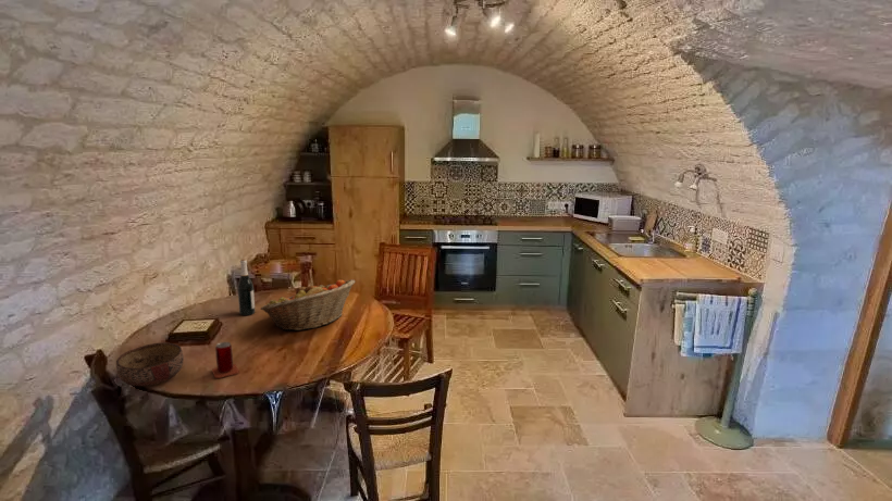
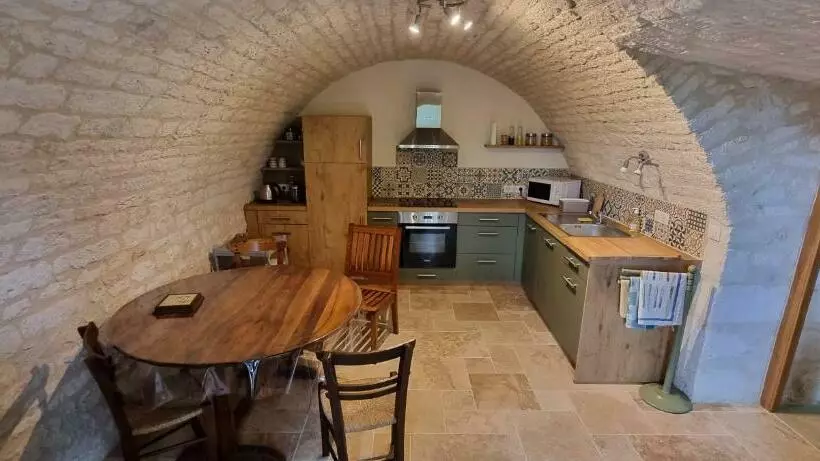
- beer can (224, 358)
- bowl (151, 365)
- fruit basket (310, 301)
- wine bottle (245, 286)
